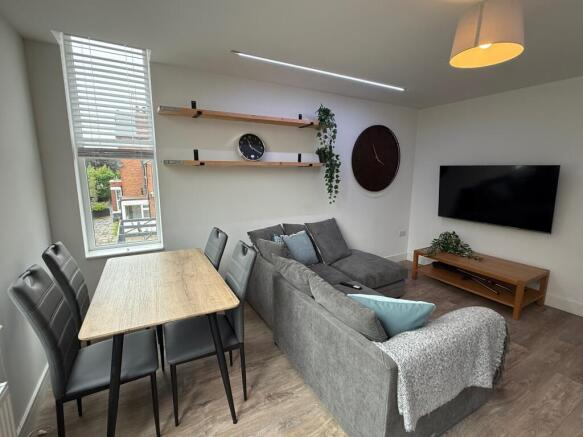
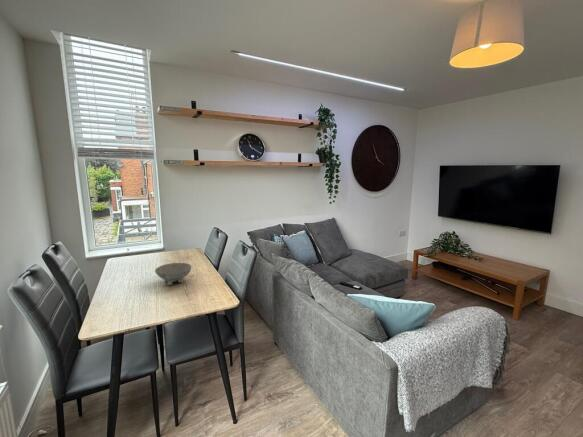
+ bowl (174, 274)
